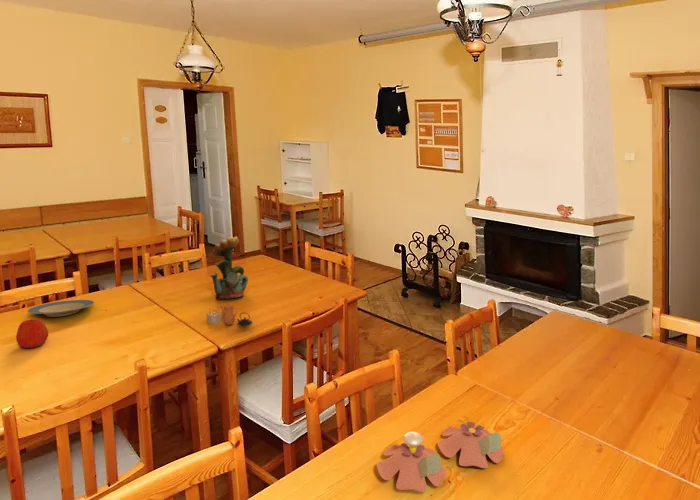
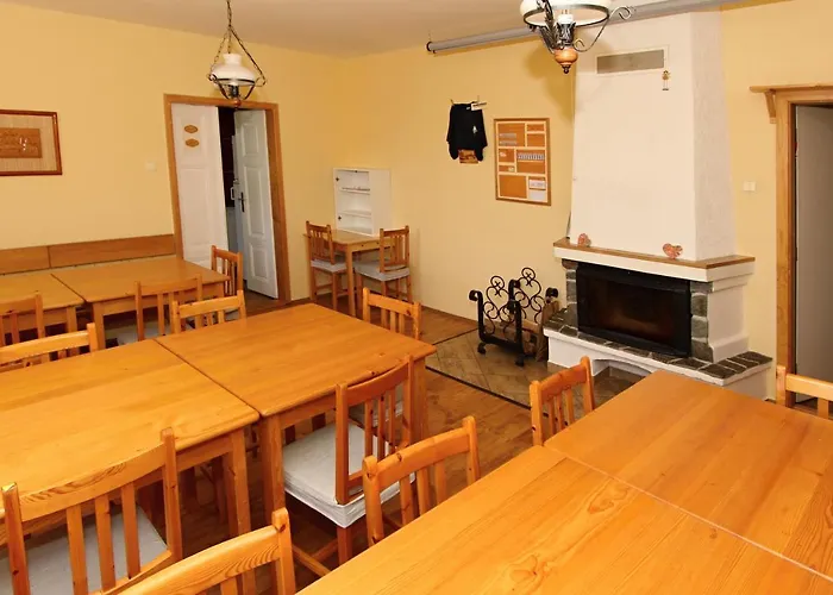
- flower arrangement (442, 442)
- teapot (227, 313)
- potted flower (228, 266)
- plate (62, 309)
- apple (31, 332)
